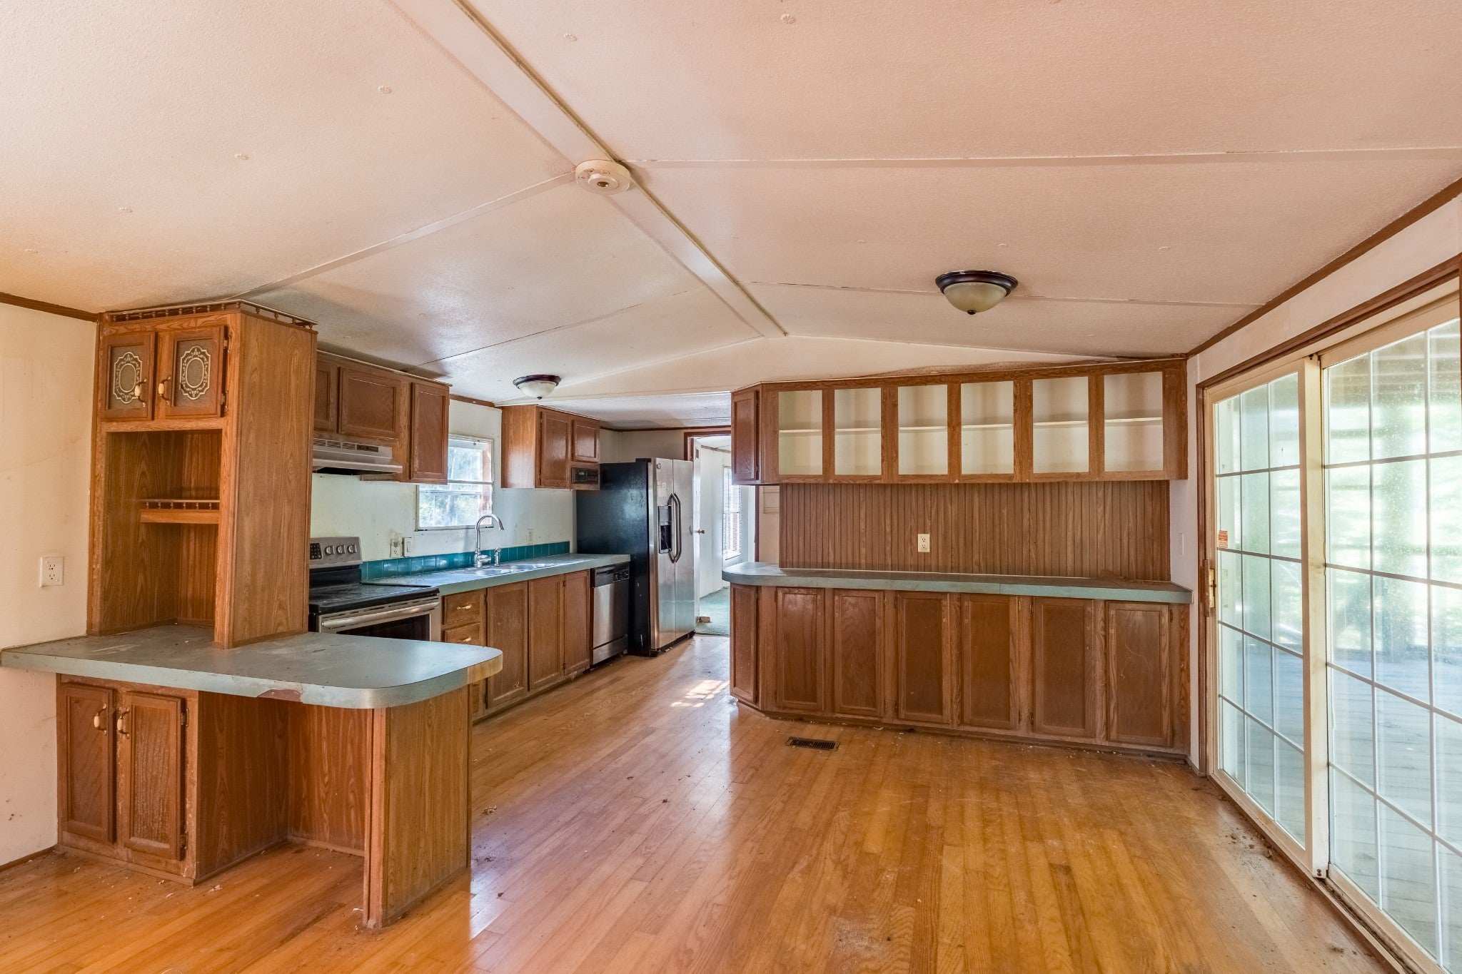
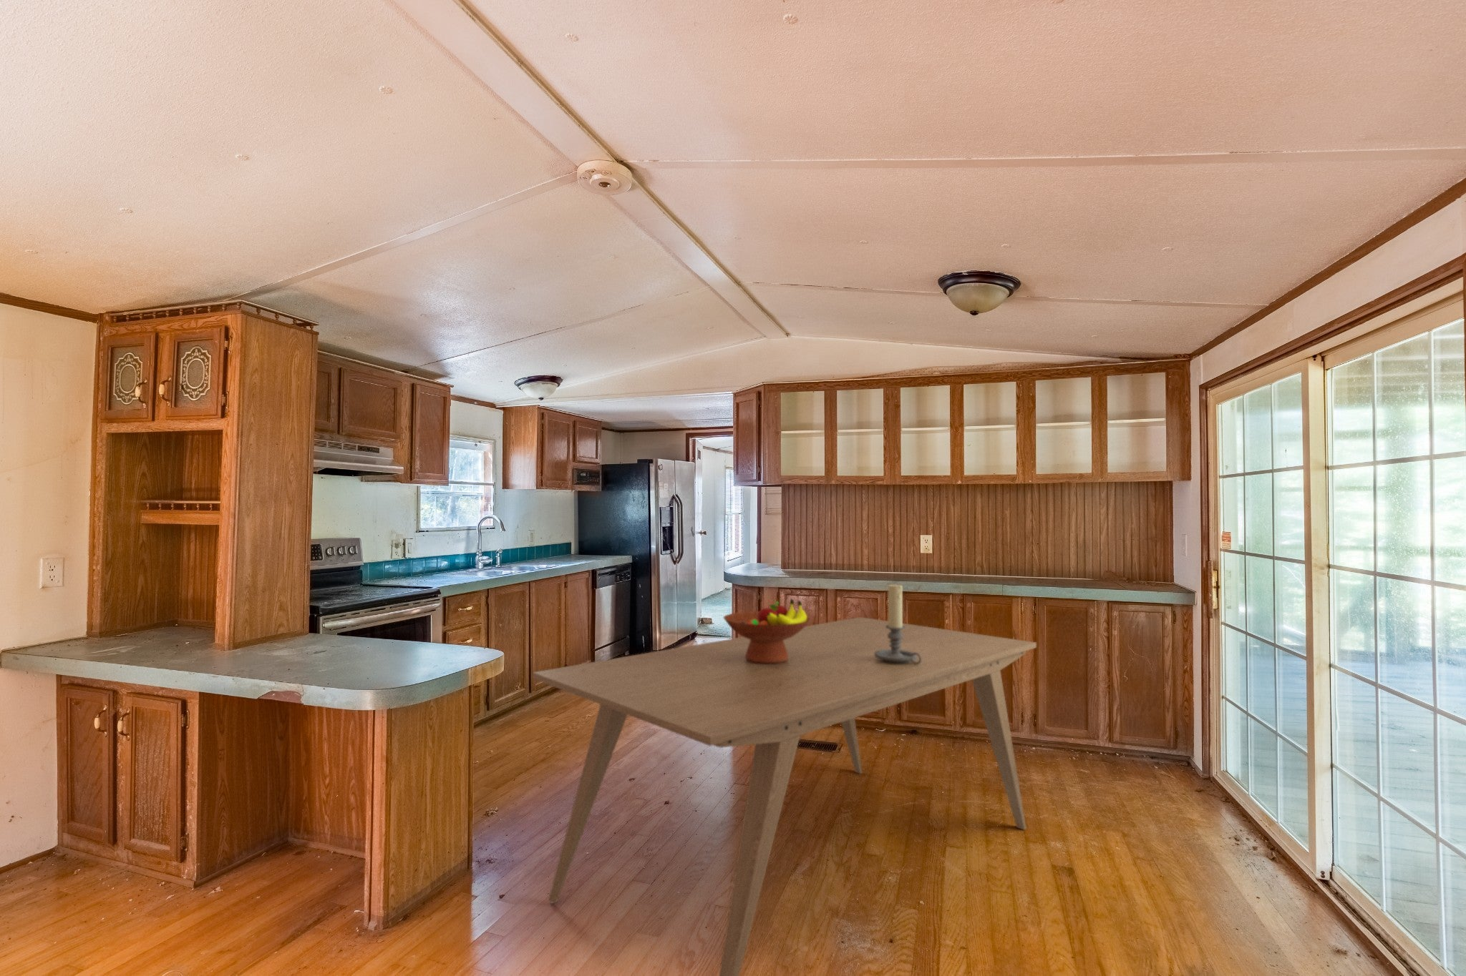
+ candle holder (898, 621)
+ fruit bowl (766, 630)
+ dining table (796, 753)
